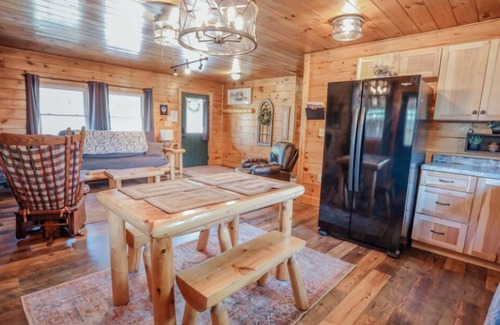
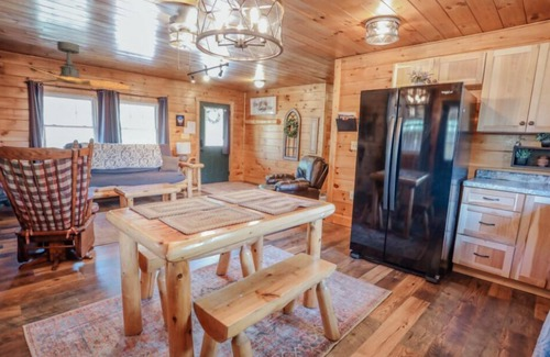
+ ceiling fan (77, 68)
